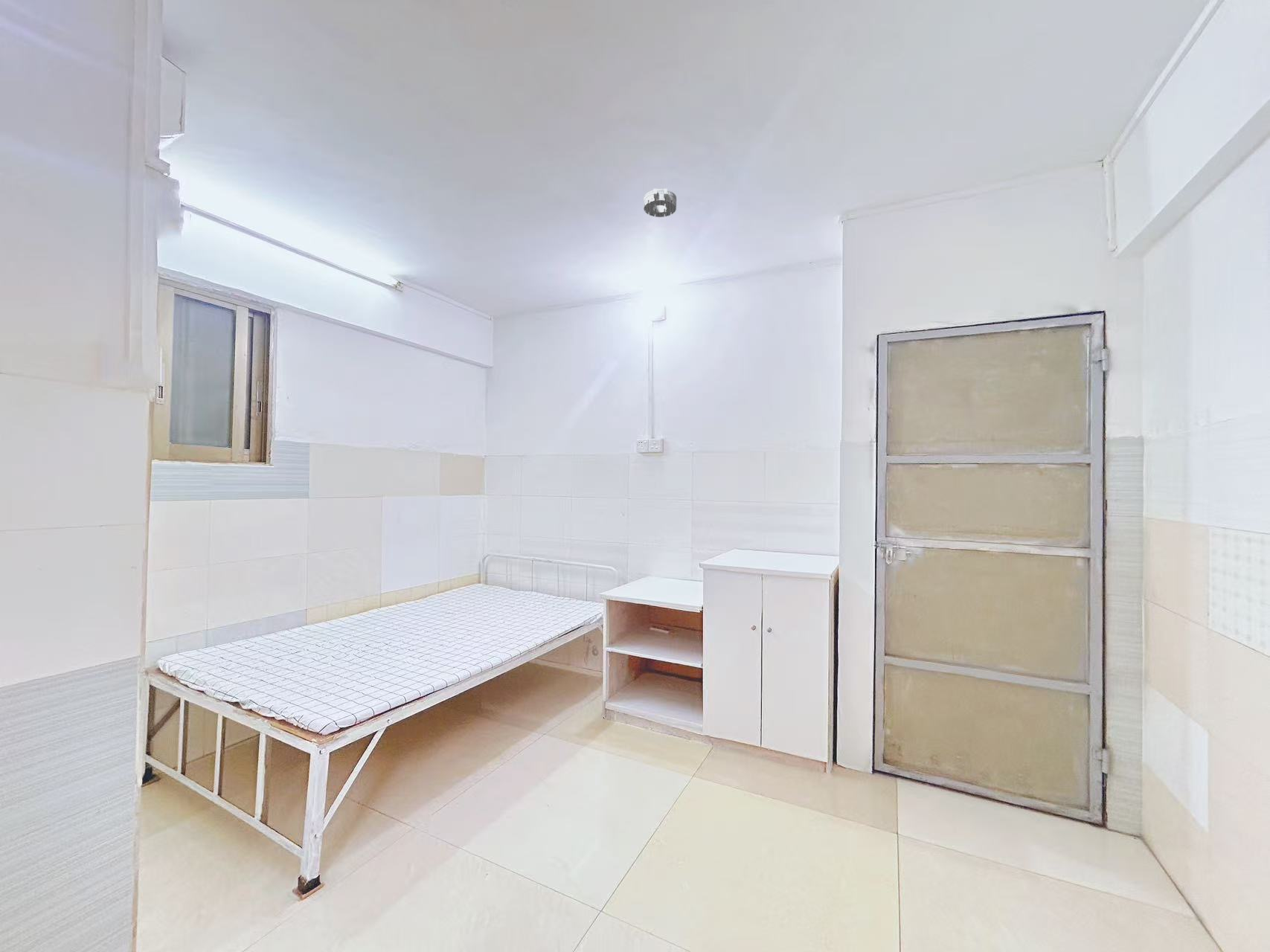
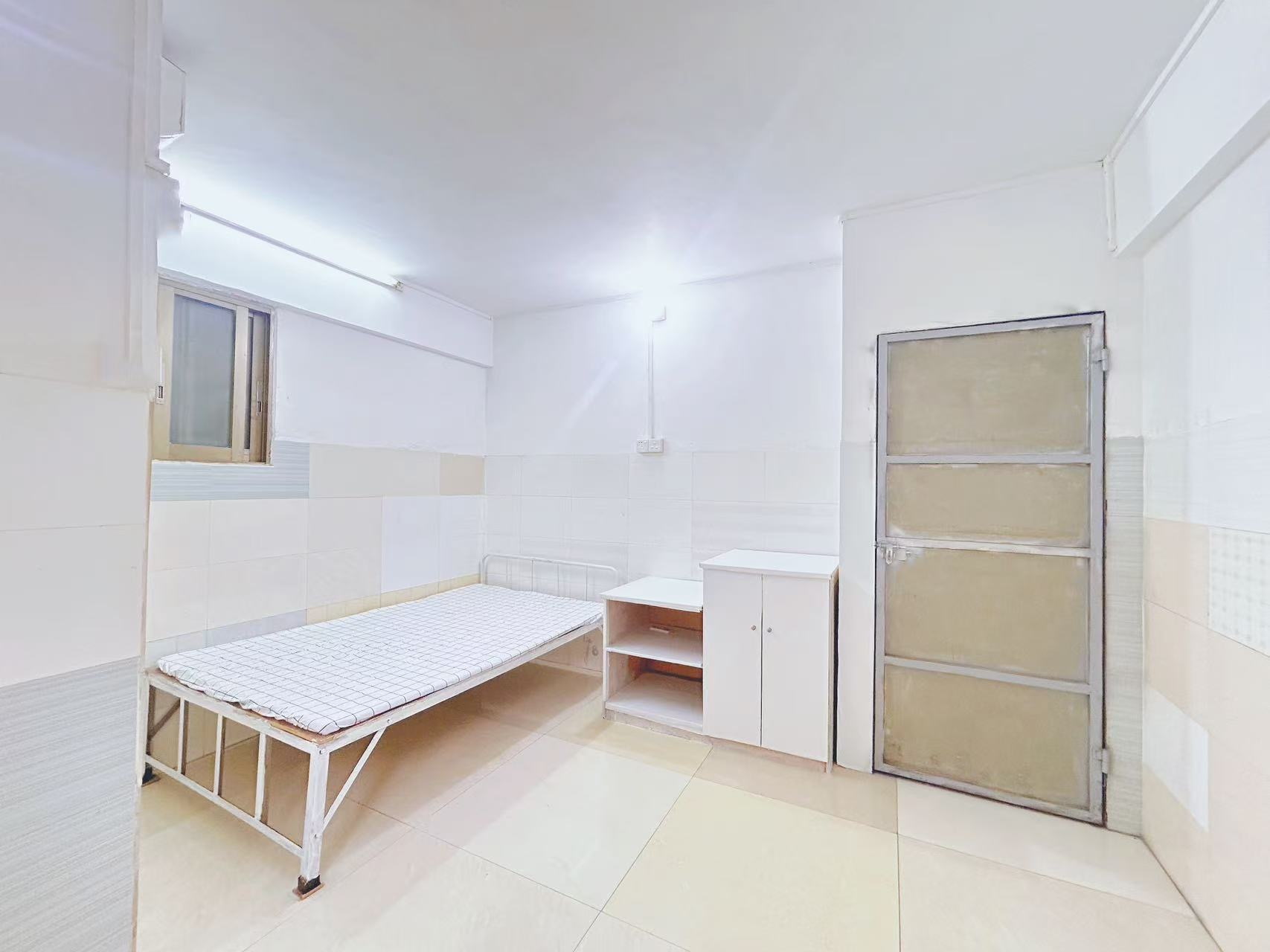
- smoke detector (660, 202)
